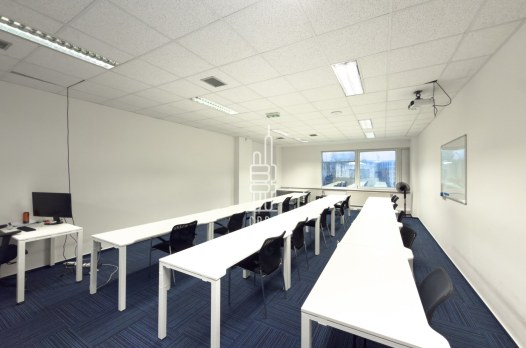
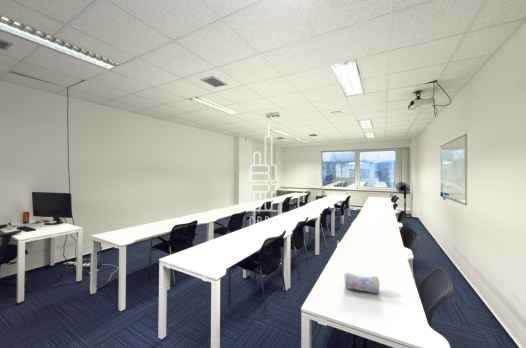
+ pencil case (361, 282)
